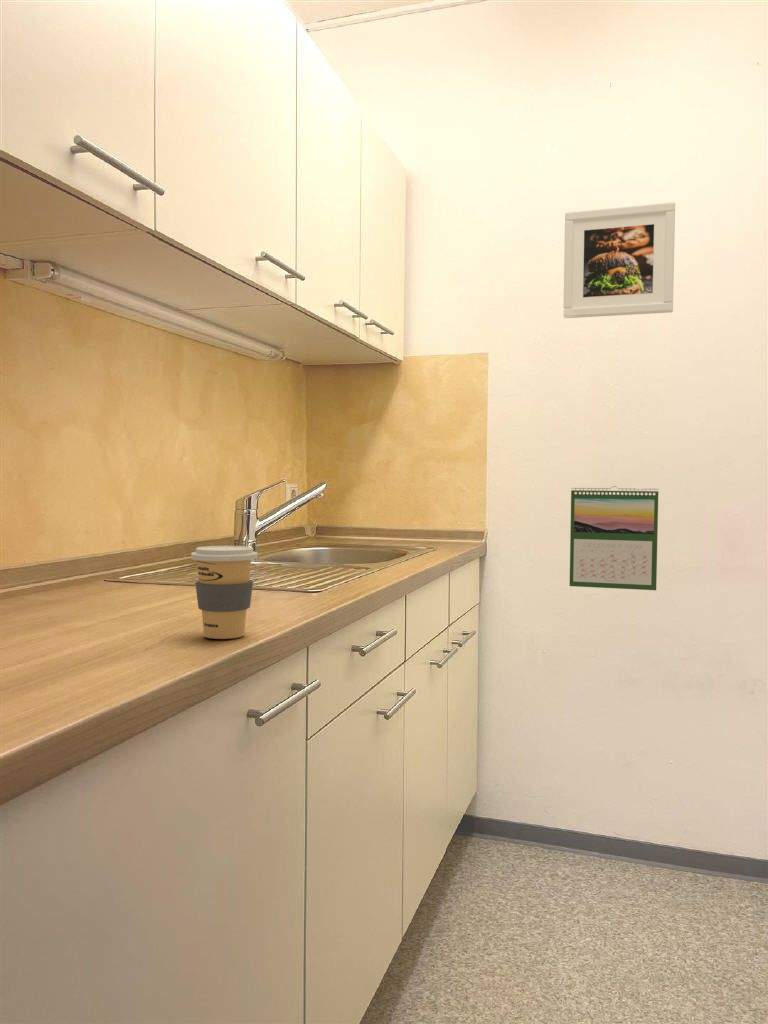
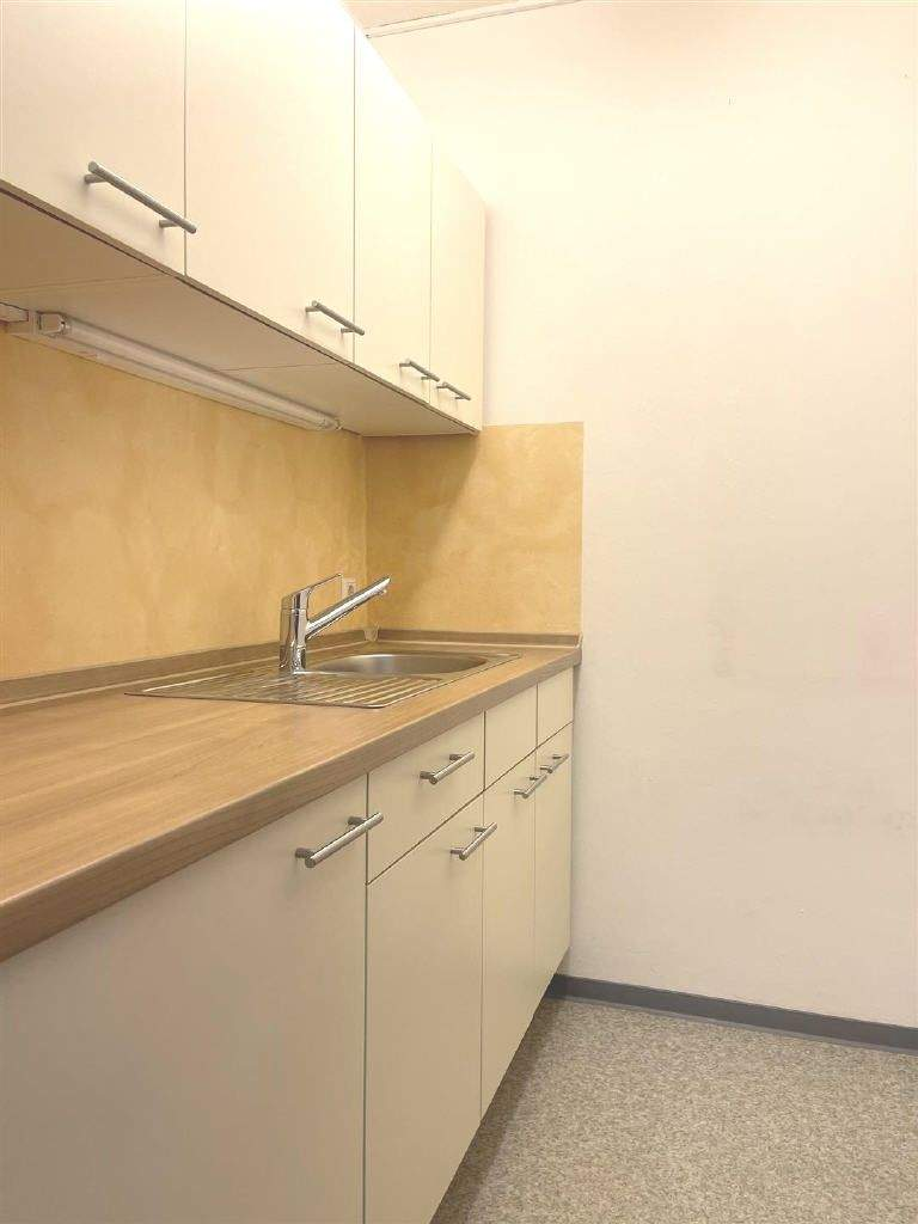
- calendar (613, 537)
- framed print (618, 261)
- coffee cup (224, 591)
